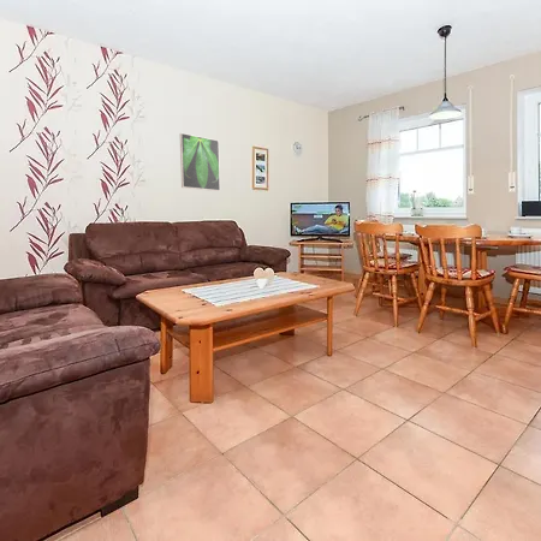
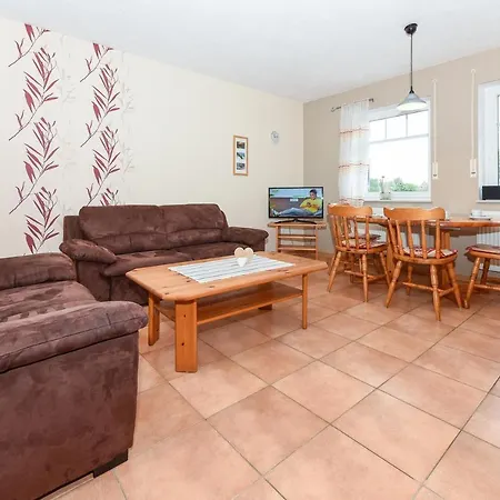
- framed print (200, 162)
